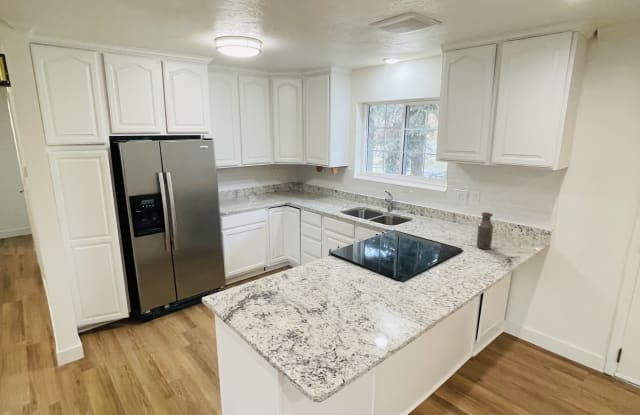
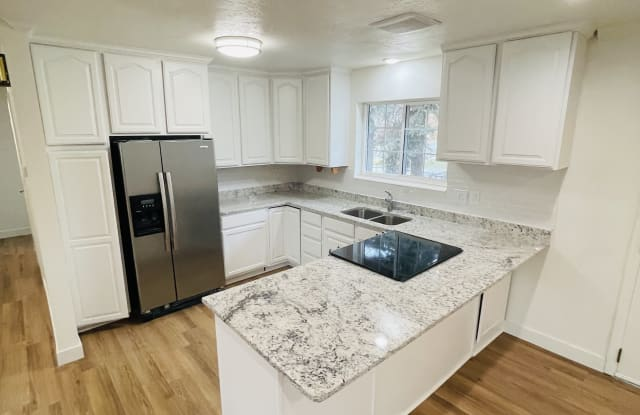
- bottle (485, 230)
